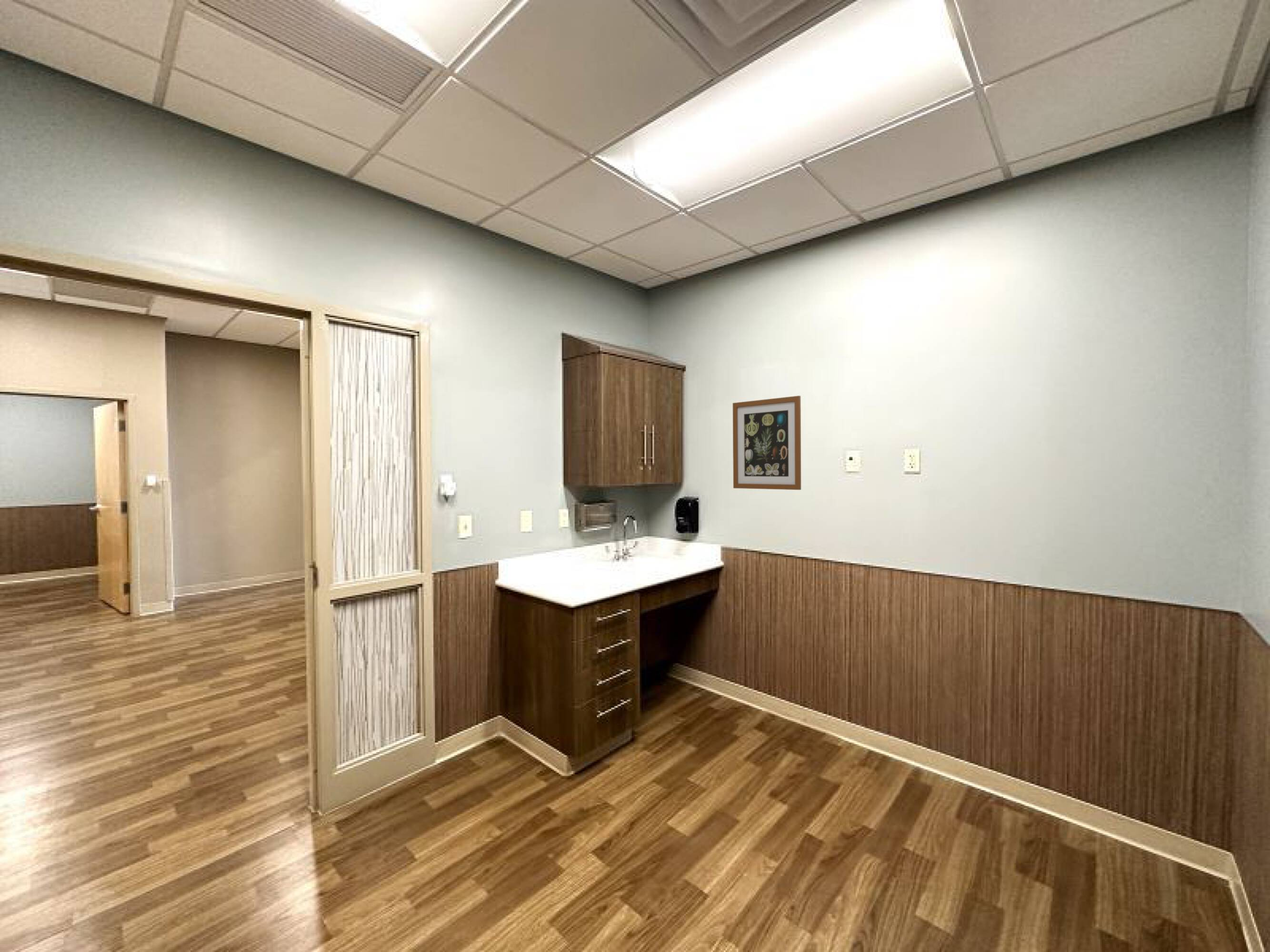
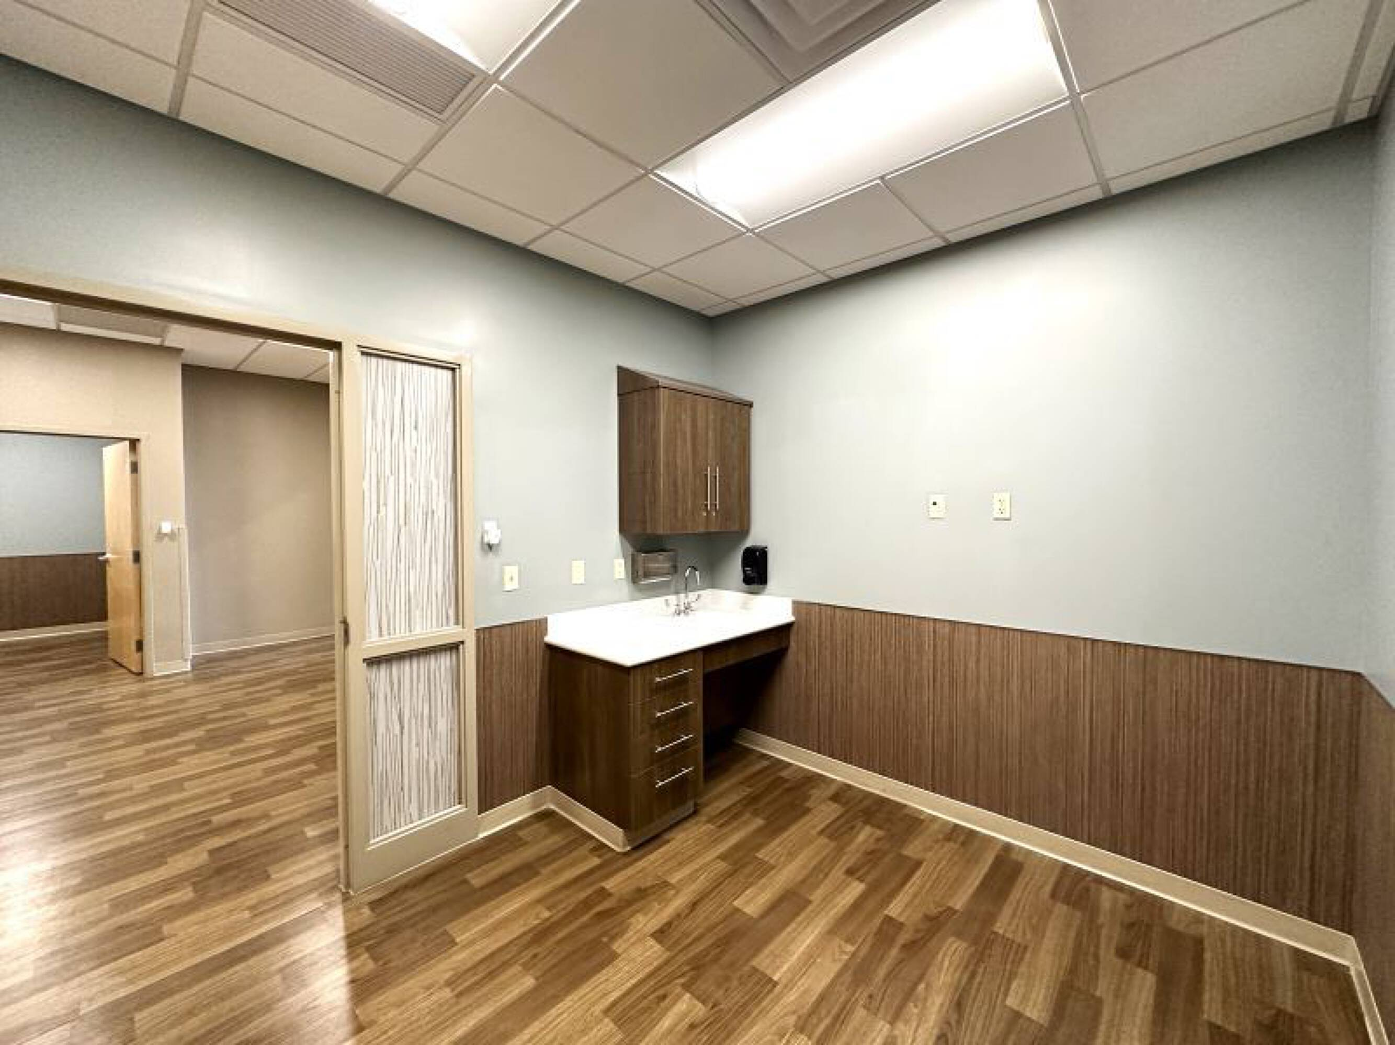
- wall art (765, 444)
